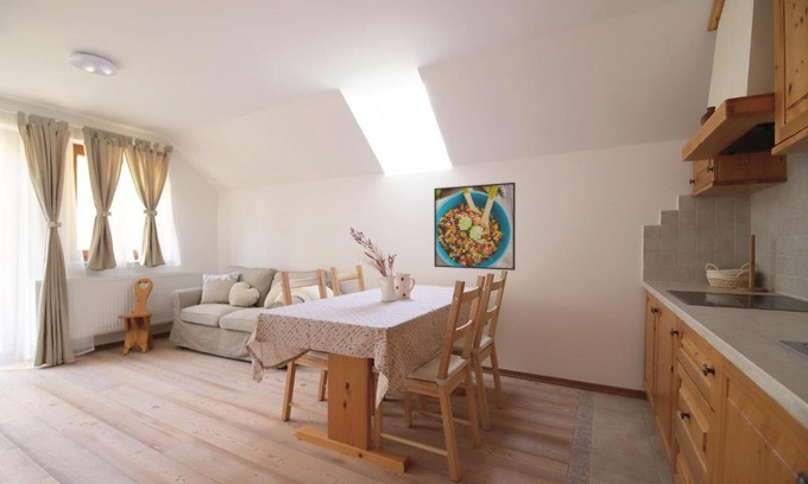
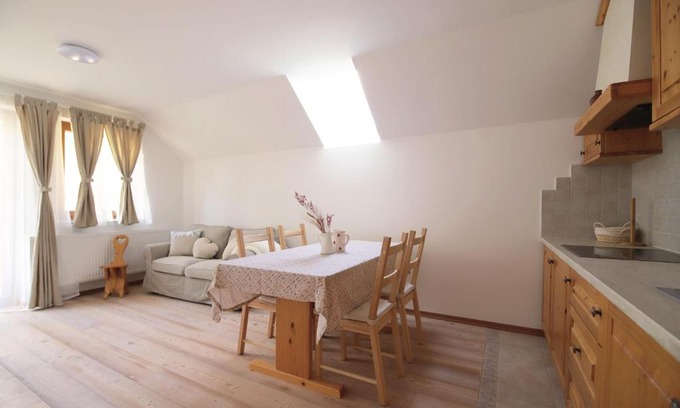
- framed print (472, 227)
